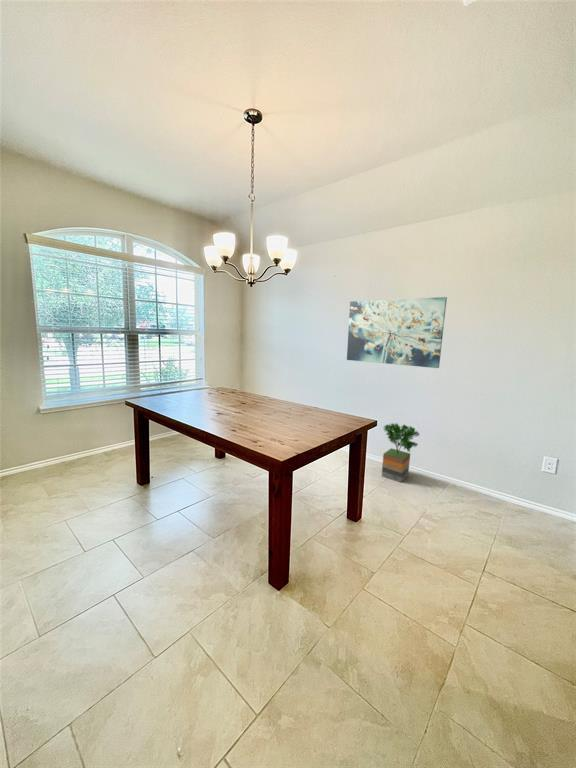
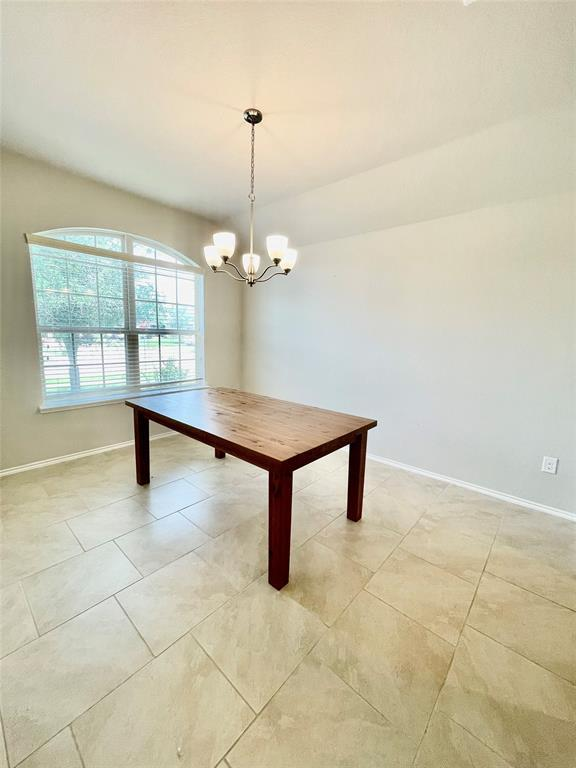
- potted tree (398, 450)
- wall art (391, 332)
